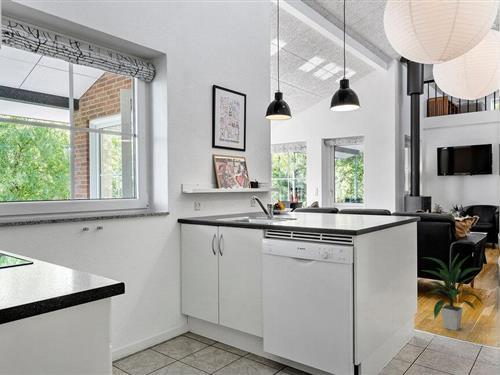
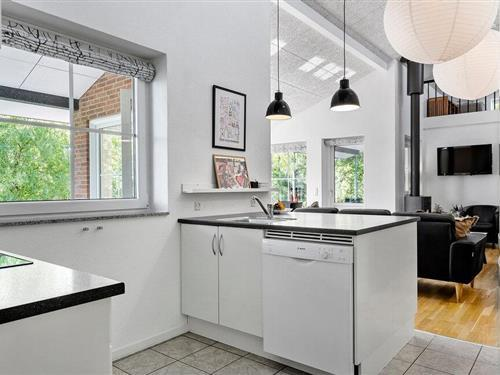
- indoor plant (449, 290)
